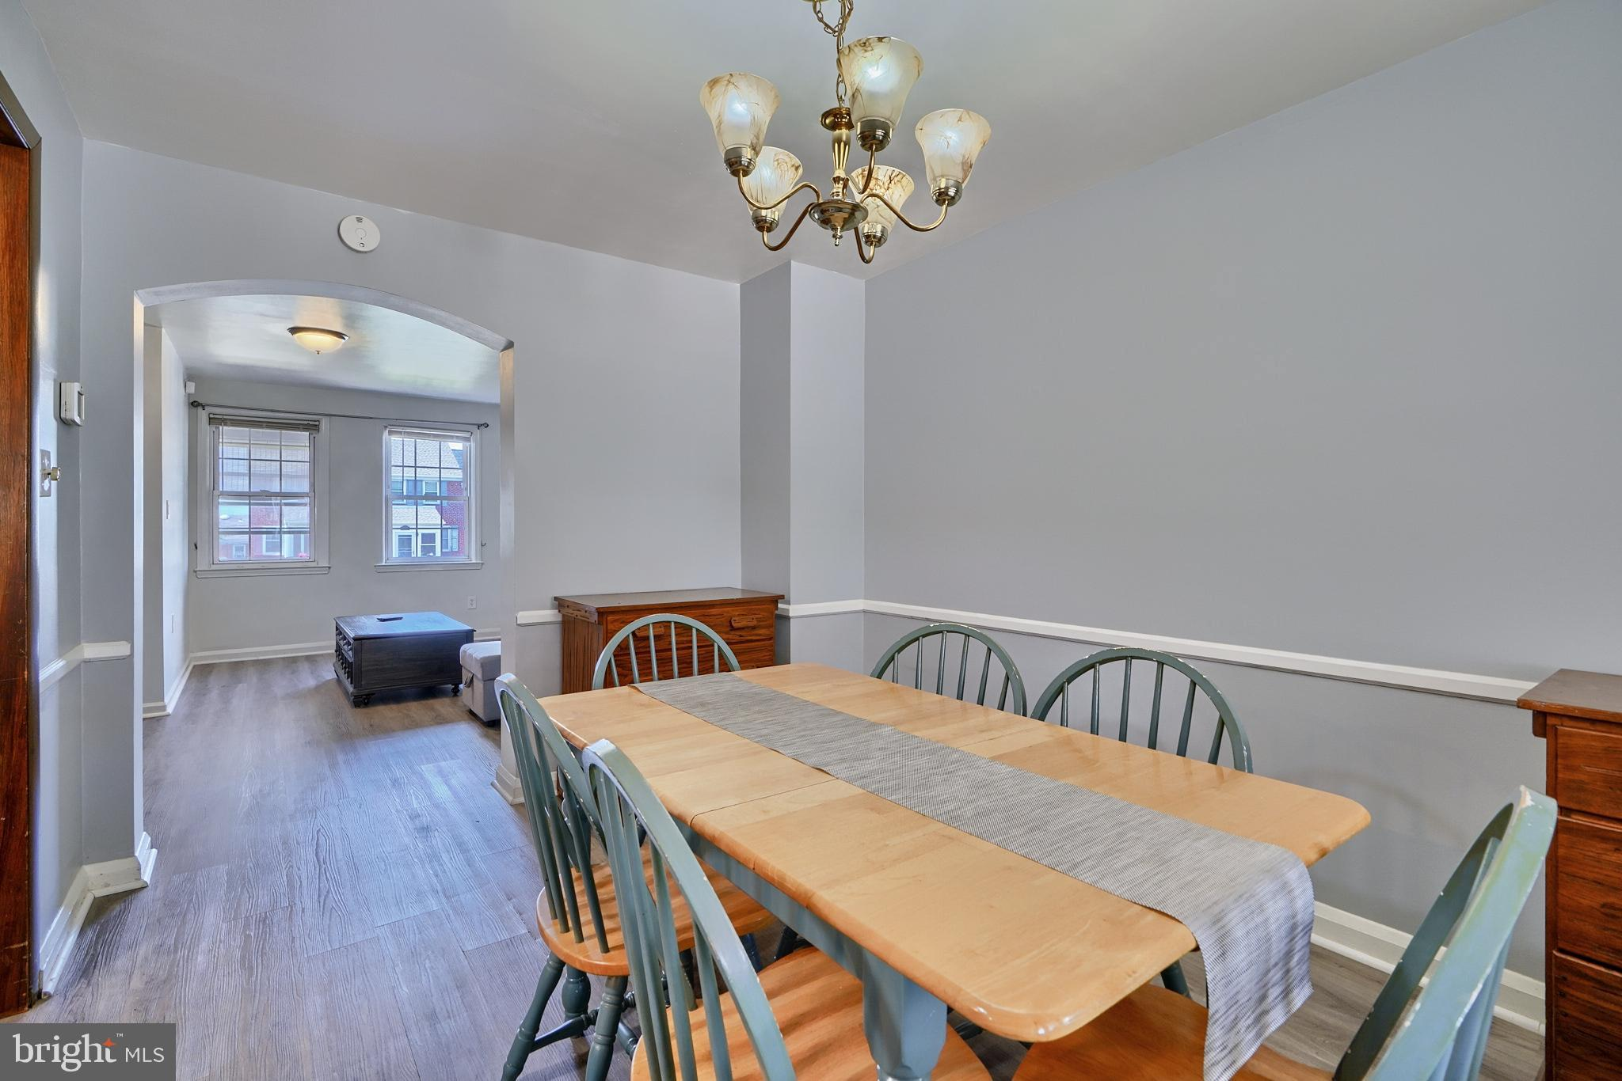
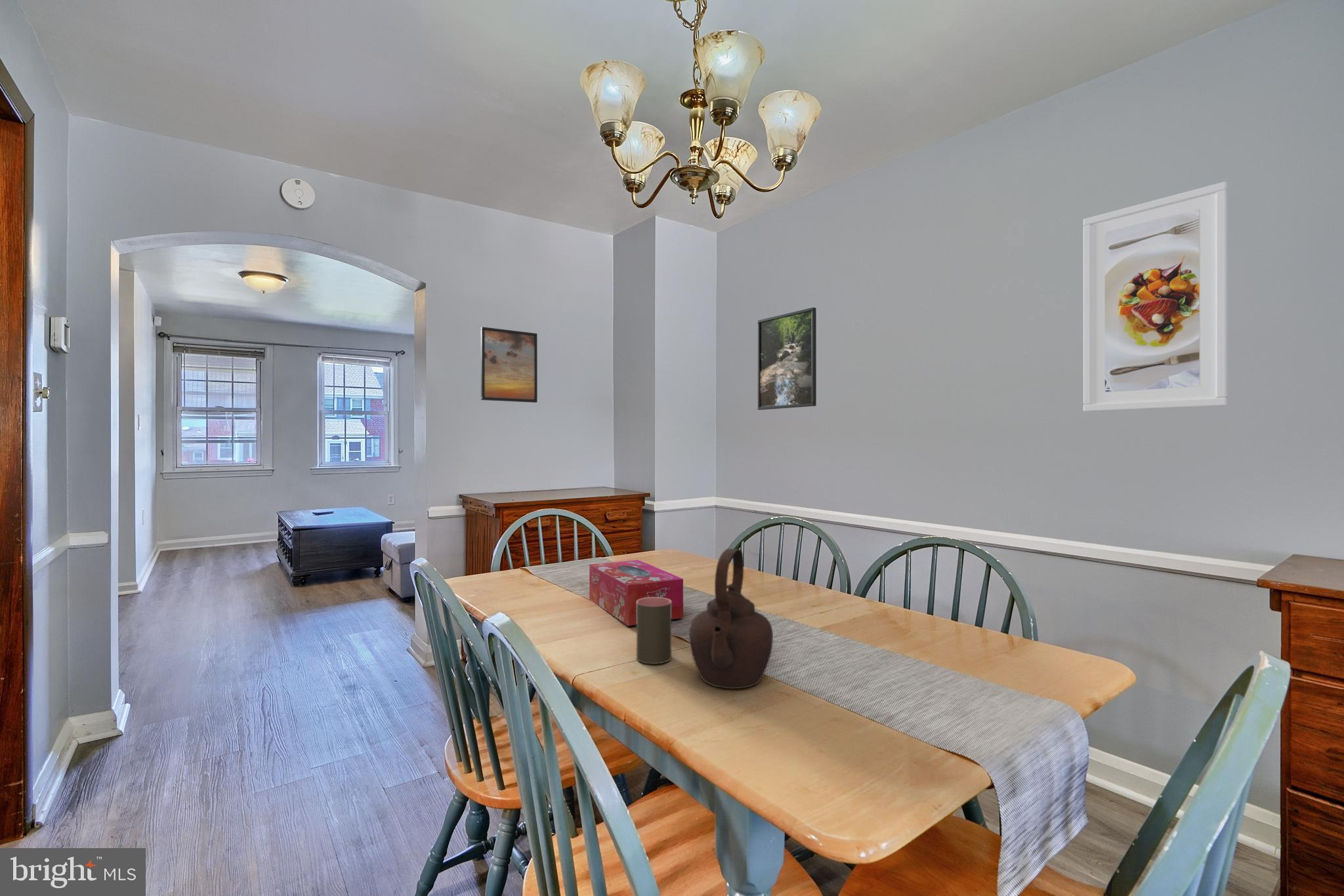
+ tissue box (633, 589)
+ cup (654, 630)
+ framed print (1150, 305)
+ teapot (728, 617)
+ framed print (509, 365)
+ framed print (785, 361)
